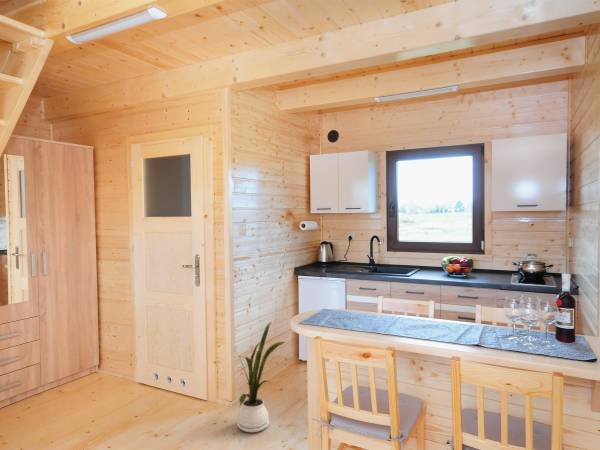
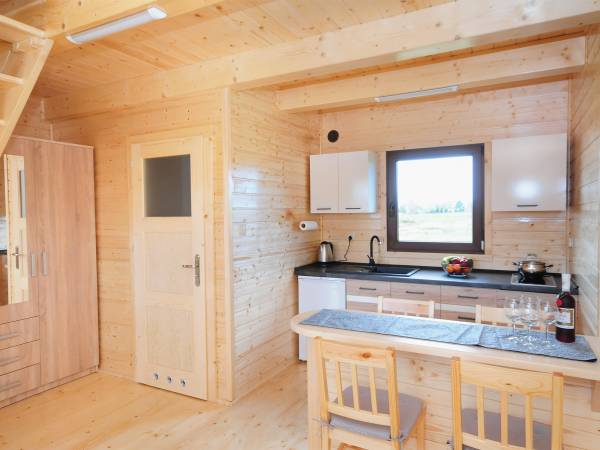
- house plant (255, 376)
